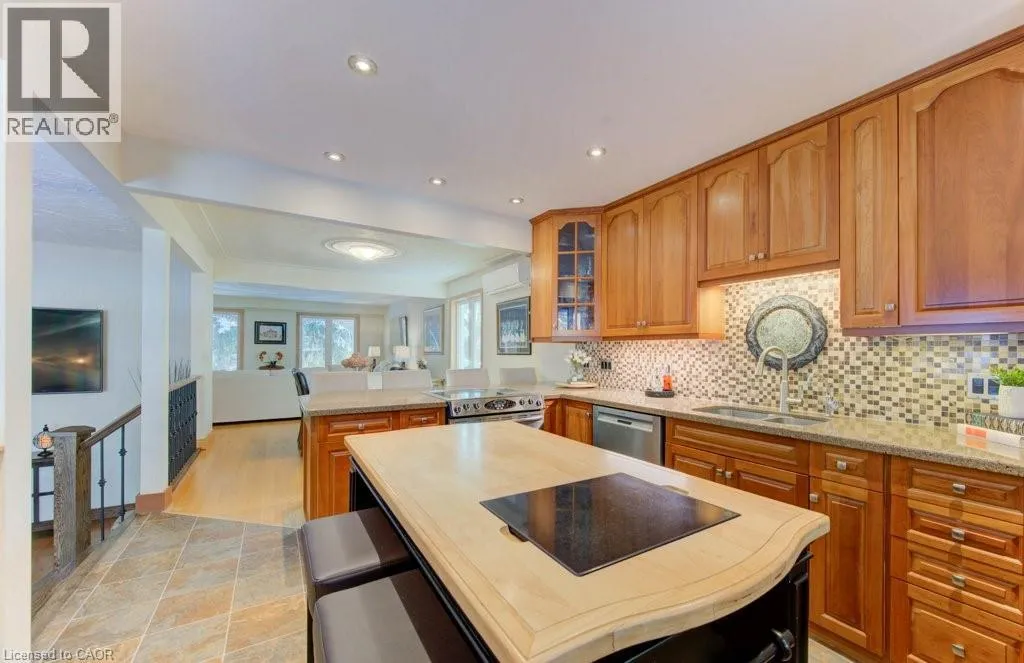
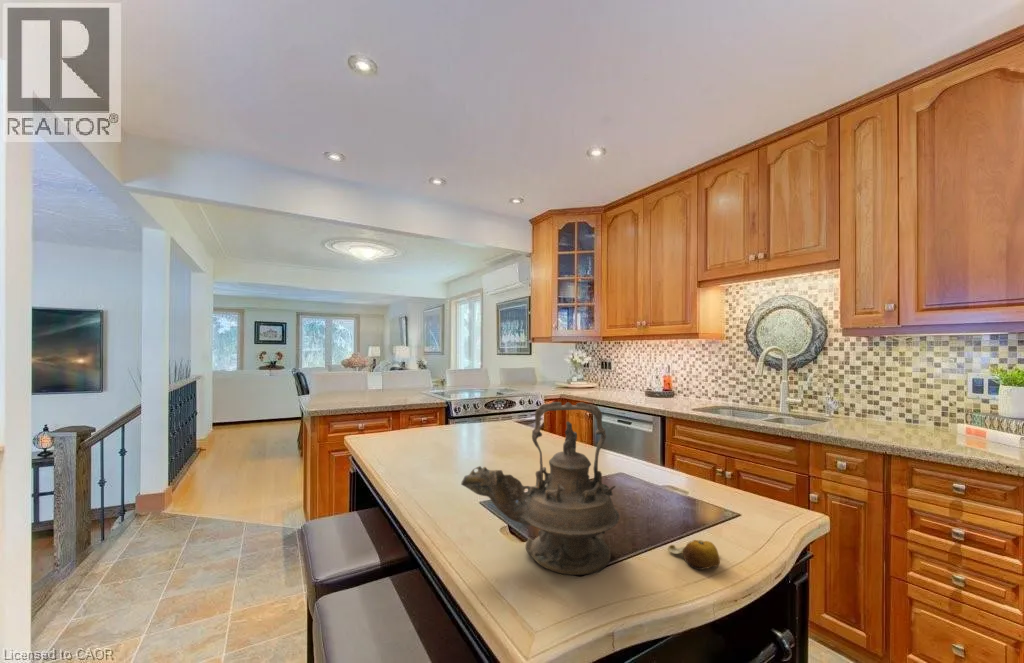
+ teapot (539, 478)
+ fruit (698, 546)
